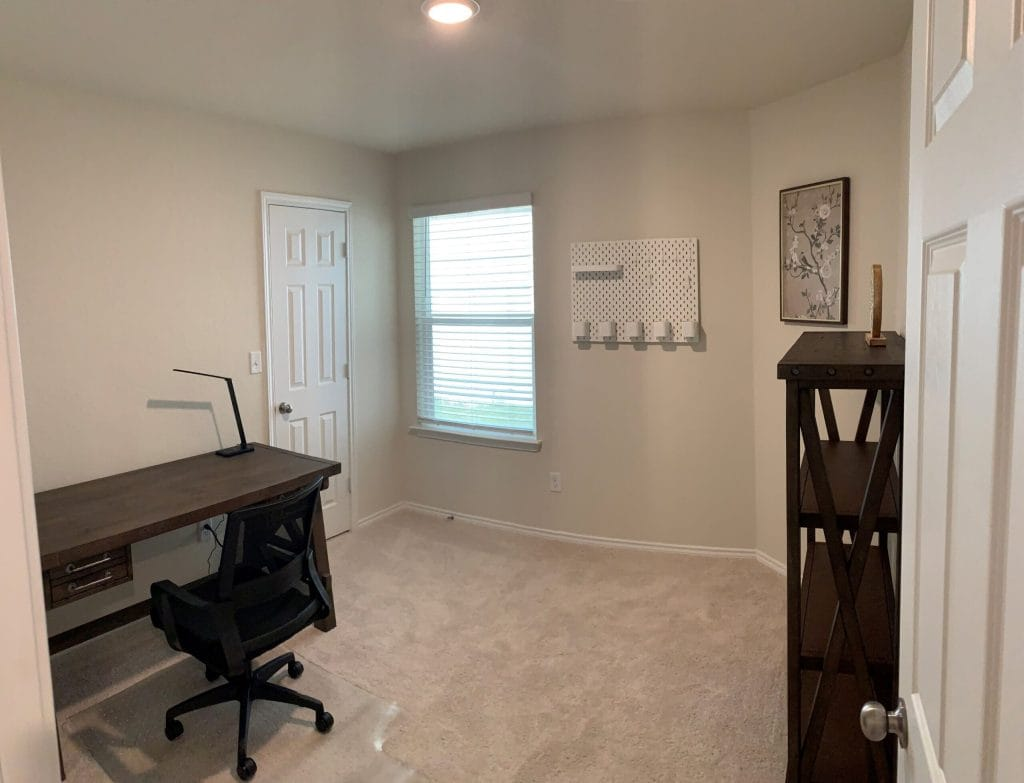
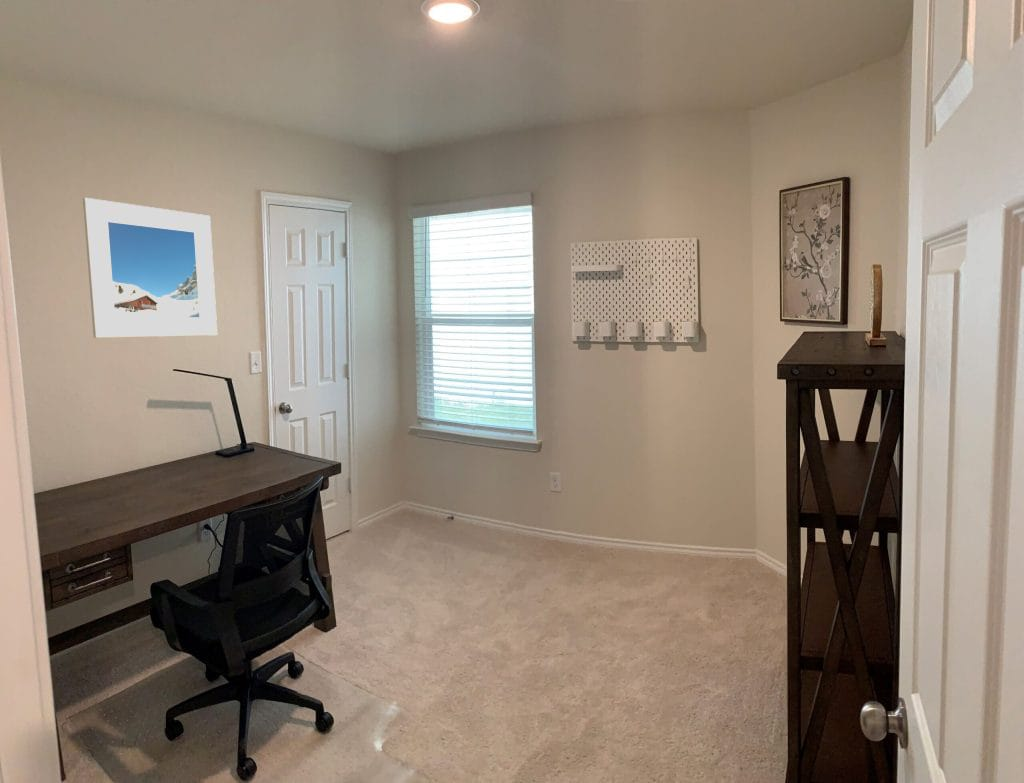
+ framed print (155, 272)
